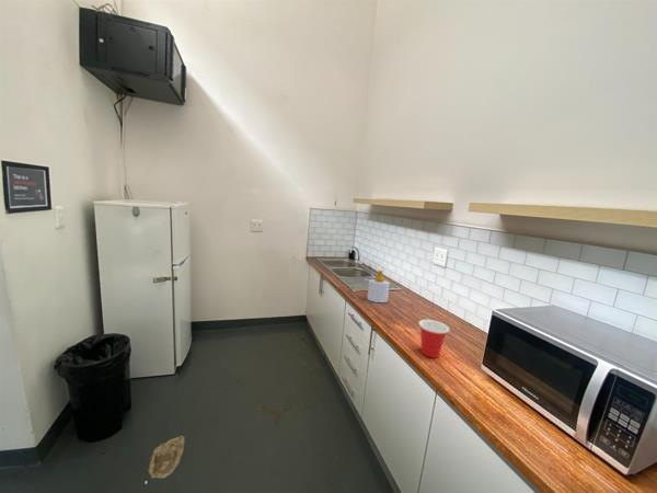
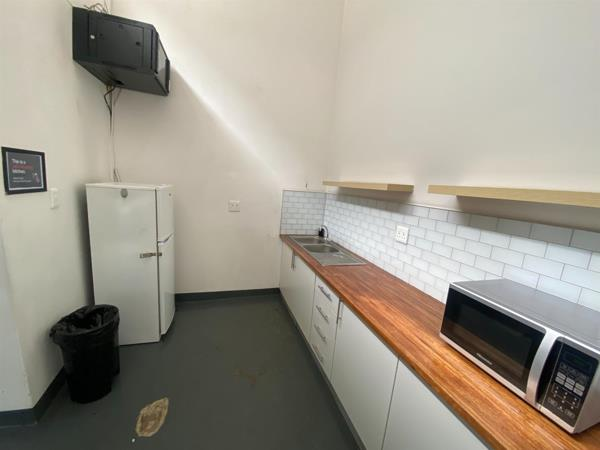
- cup (431, 339)
- soap bottle (378, 285)
